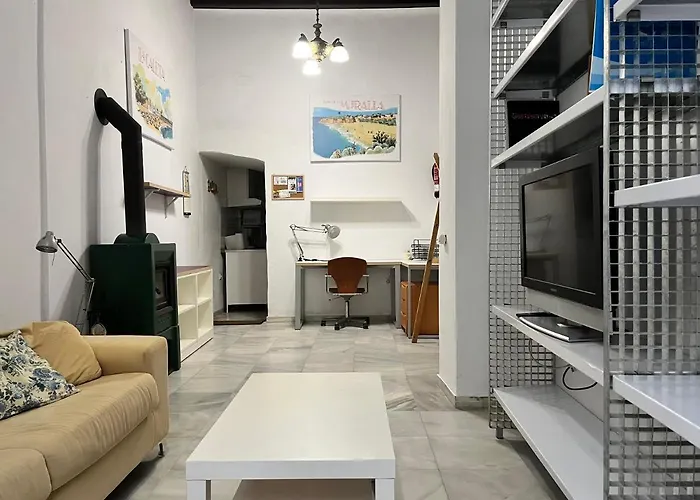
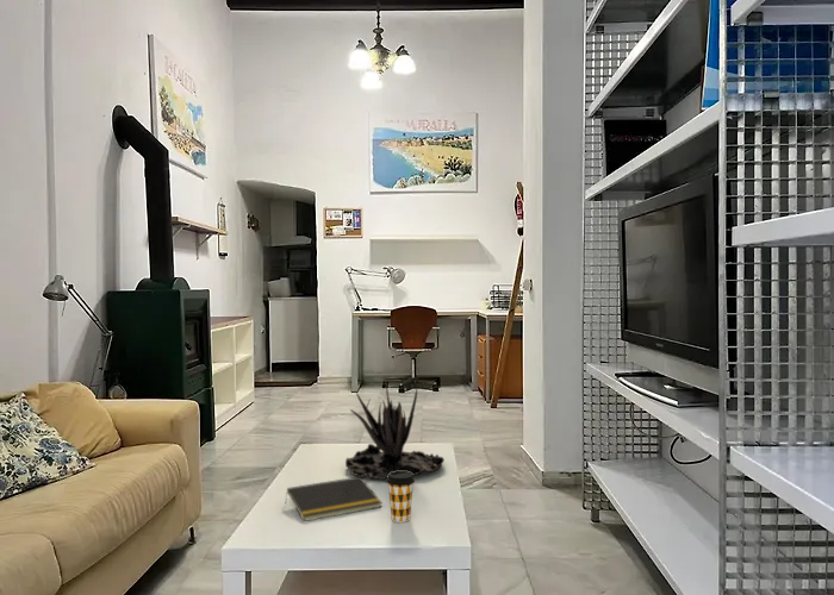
+ notepad (334, 496)
+ coffee cup (400, 496)
+ plant (394, 422)
